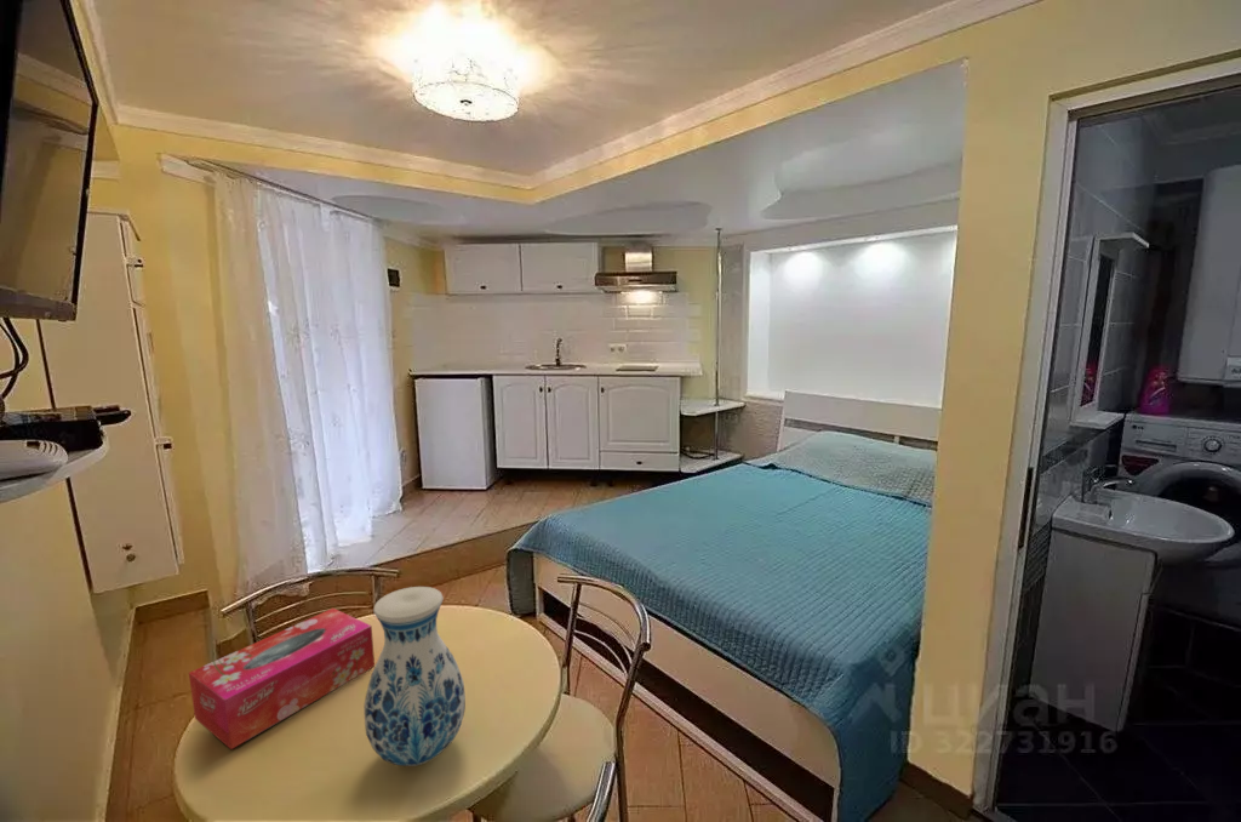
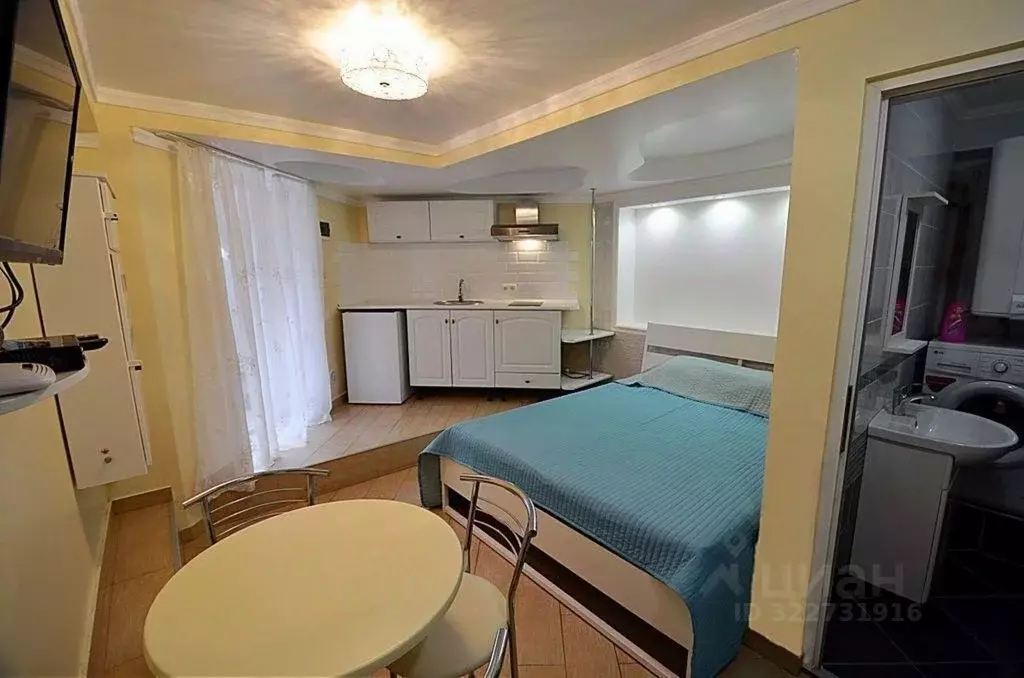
- tissue box (288, 669)
- vase (413, 678)
